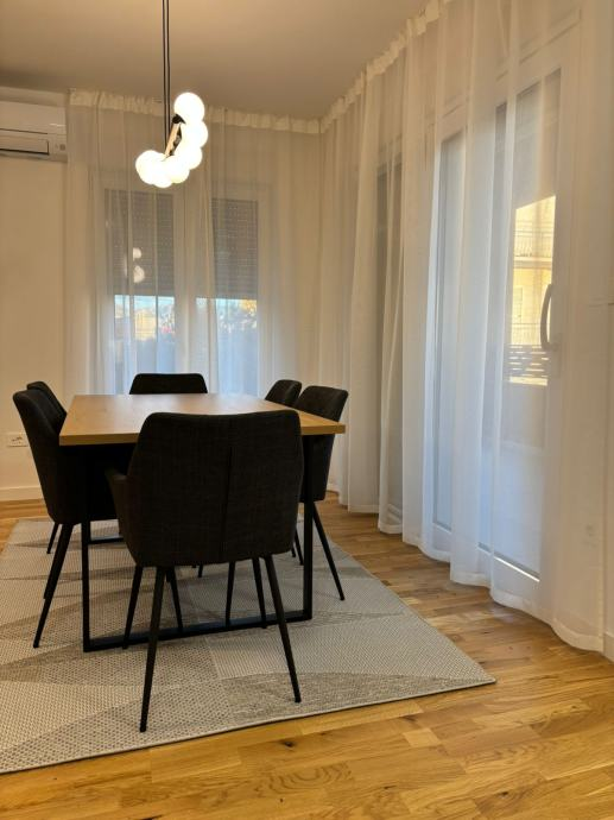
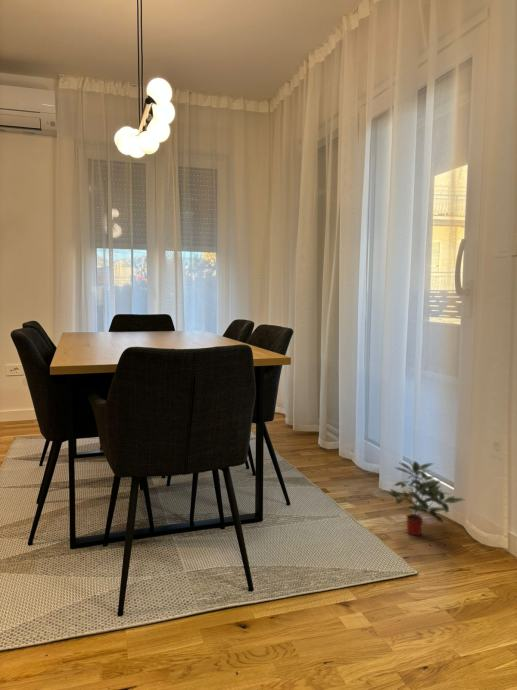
+ potted plant (426, 499)
